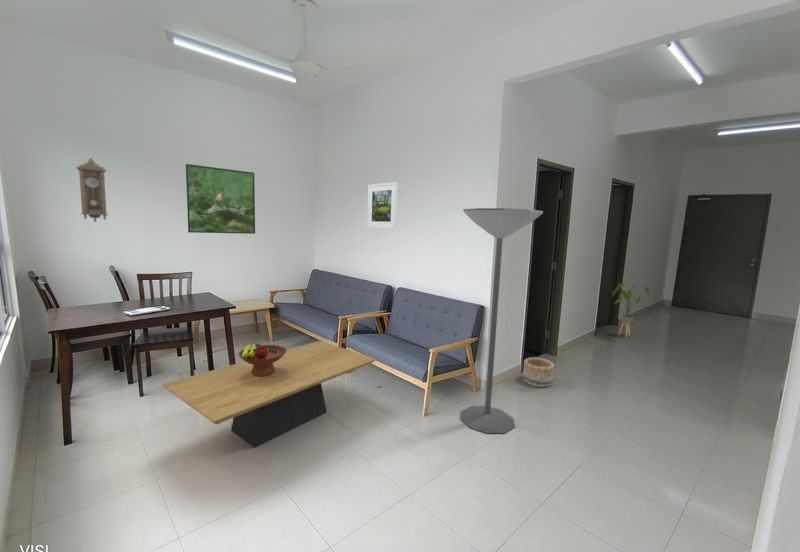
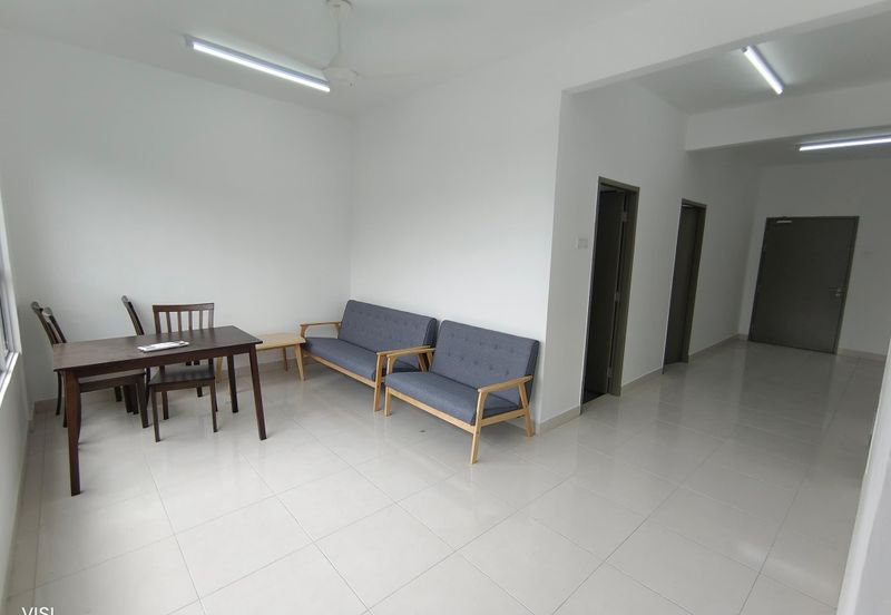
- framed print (381, 206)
- house plant (626, 308)
- basket (538, 371)
- coffee table (281, 395)
- pendulum clock (93, 190)
- floor lamp (494, 318)
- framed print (222, 201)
- fruit bowl (263, 357)
